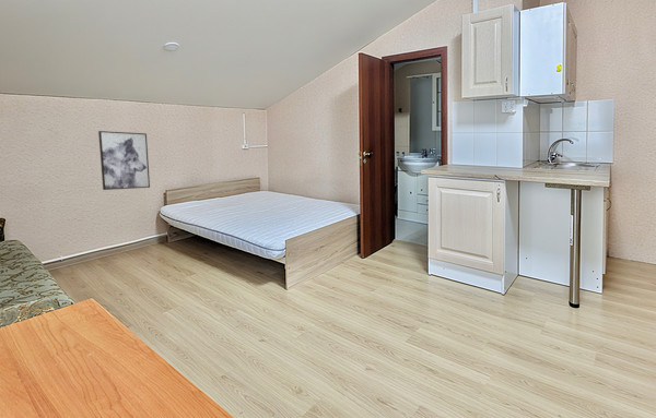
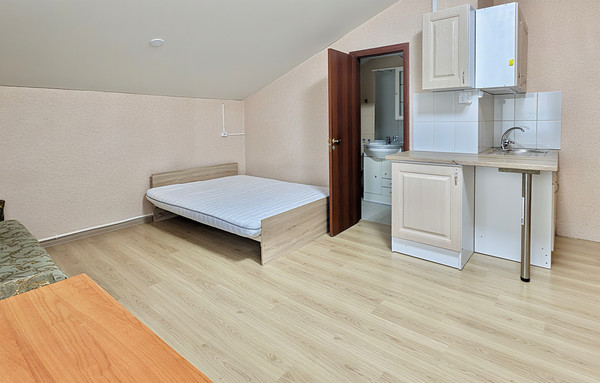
- wall art (125, 160)
